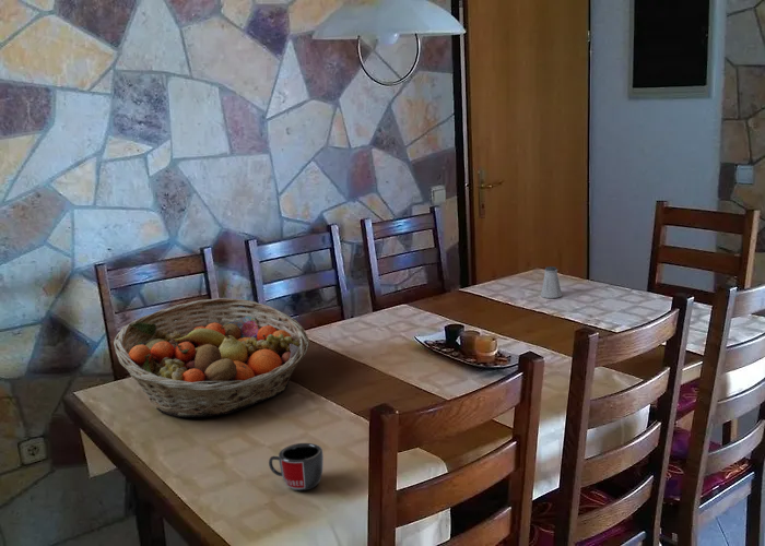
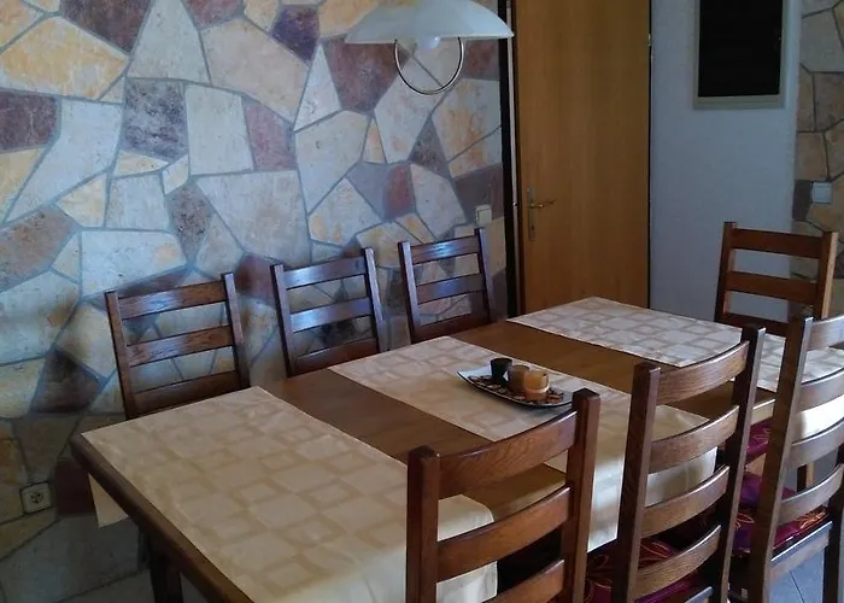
- saltshaker (551, 281)
- fruit basket (215, 354)
- mug (295, 466)
